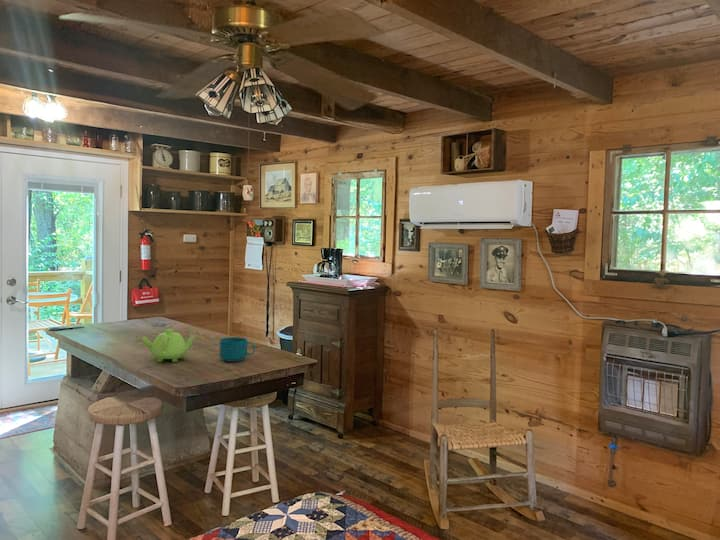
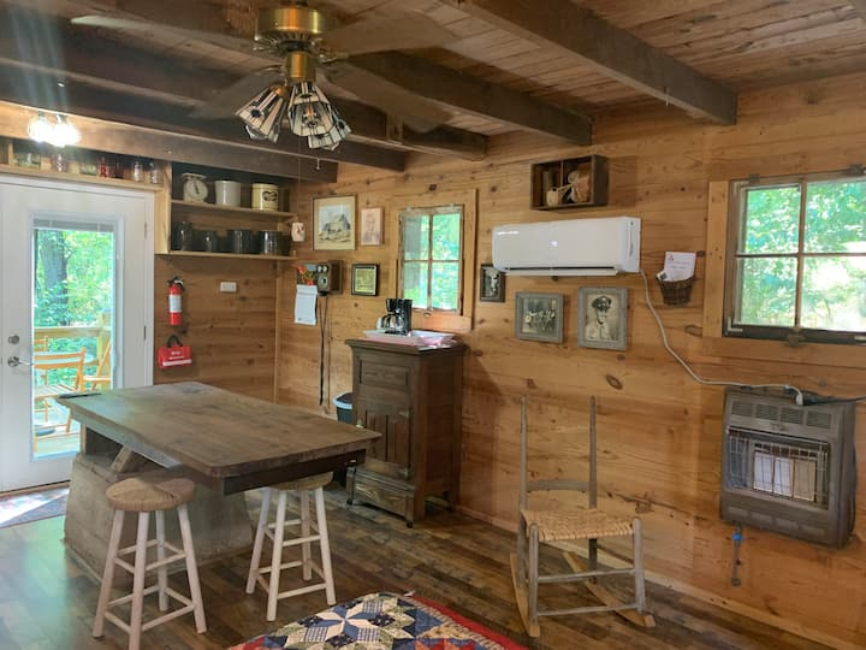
- cup (237, 349)
- teapot (167, 344)
